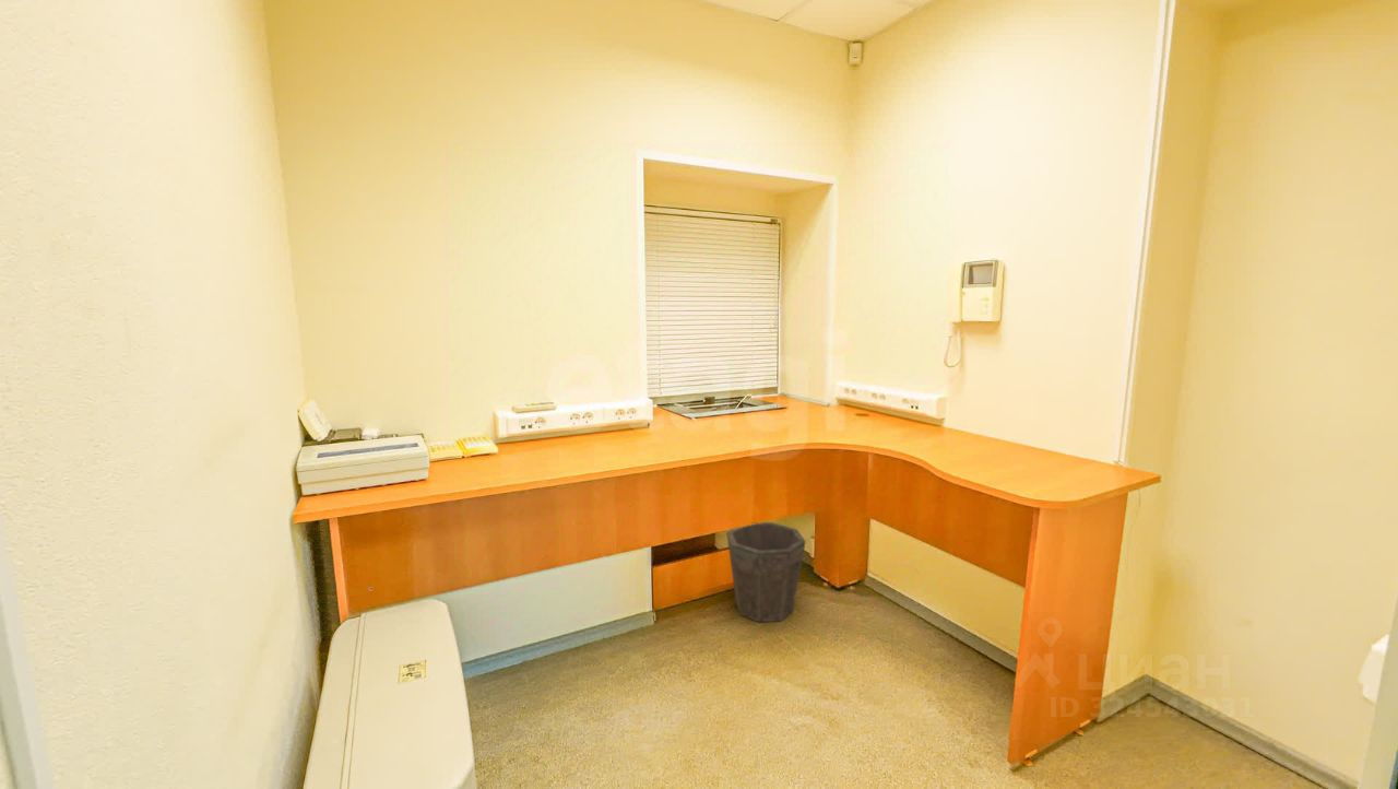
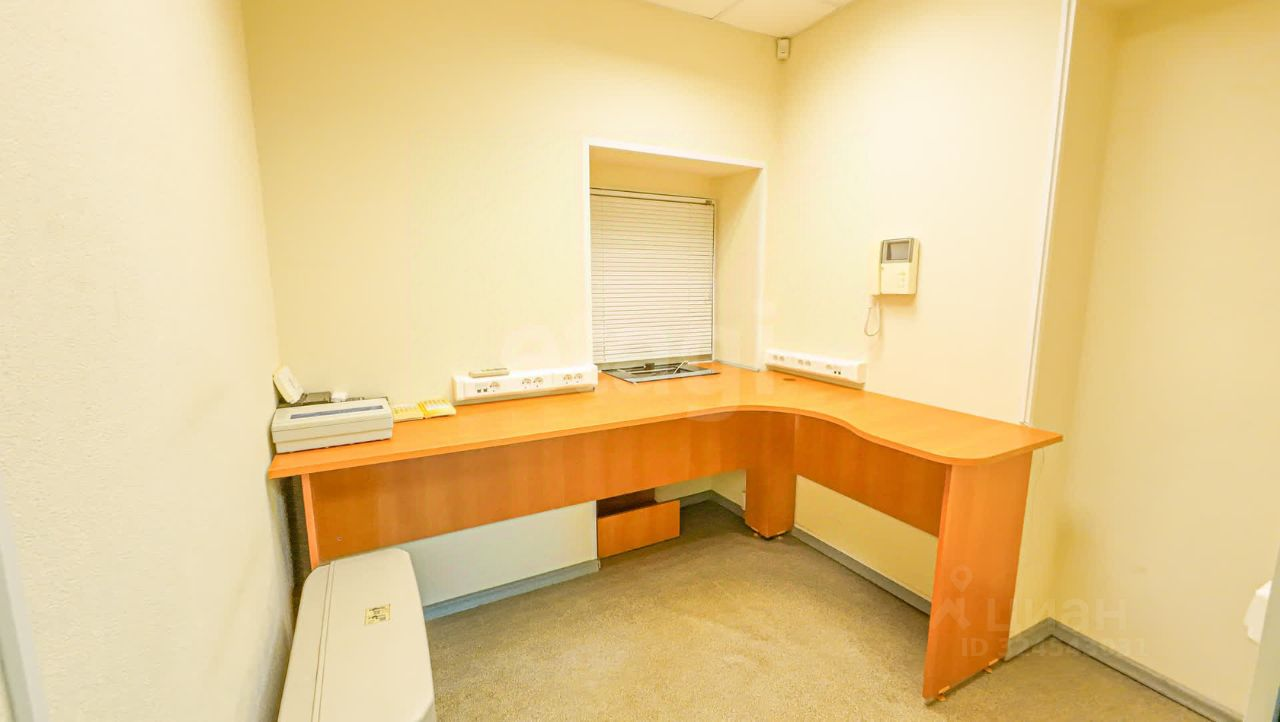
- waste bin (765, 572)
